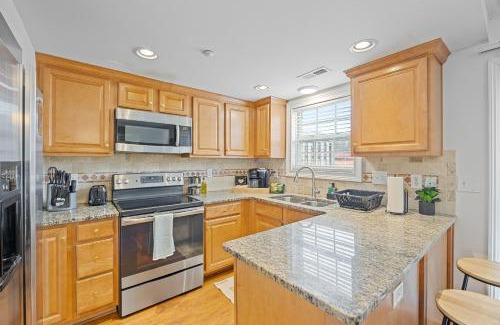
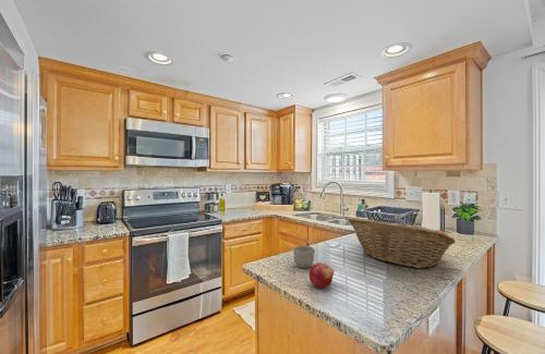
+ mug (305, 256)
+ fruit basket (396, 236)
+ fruit (322, 273)
